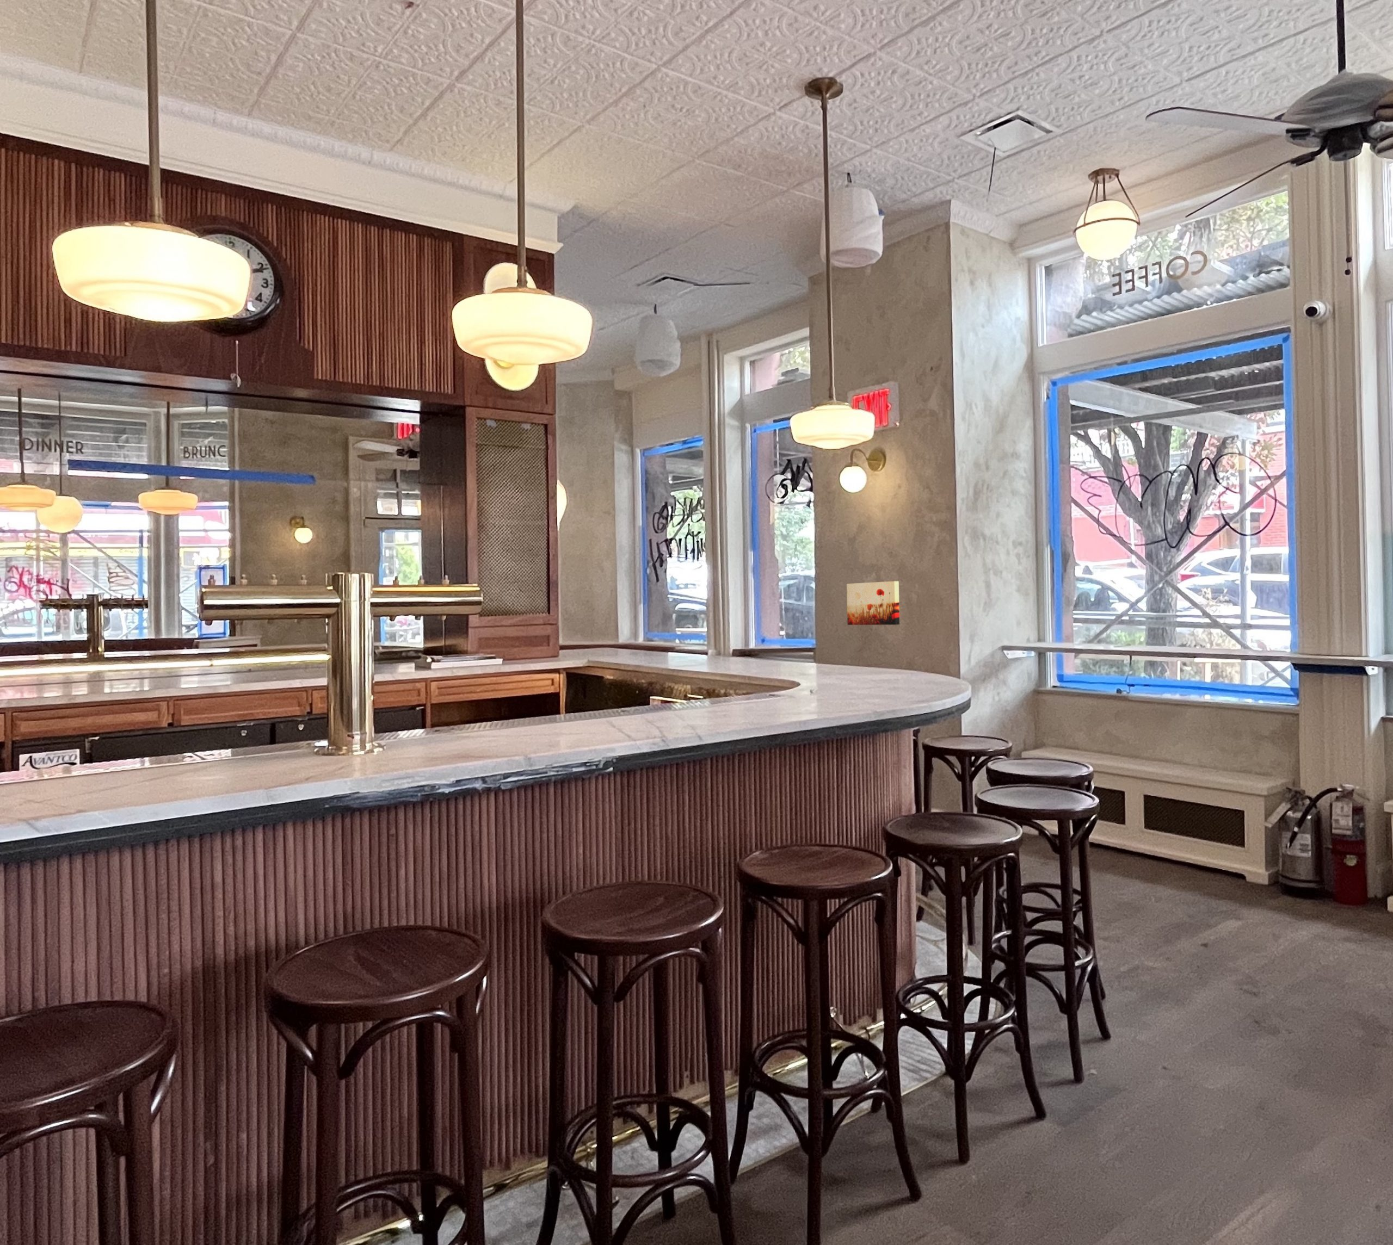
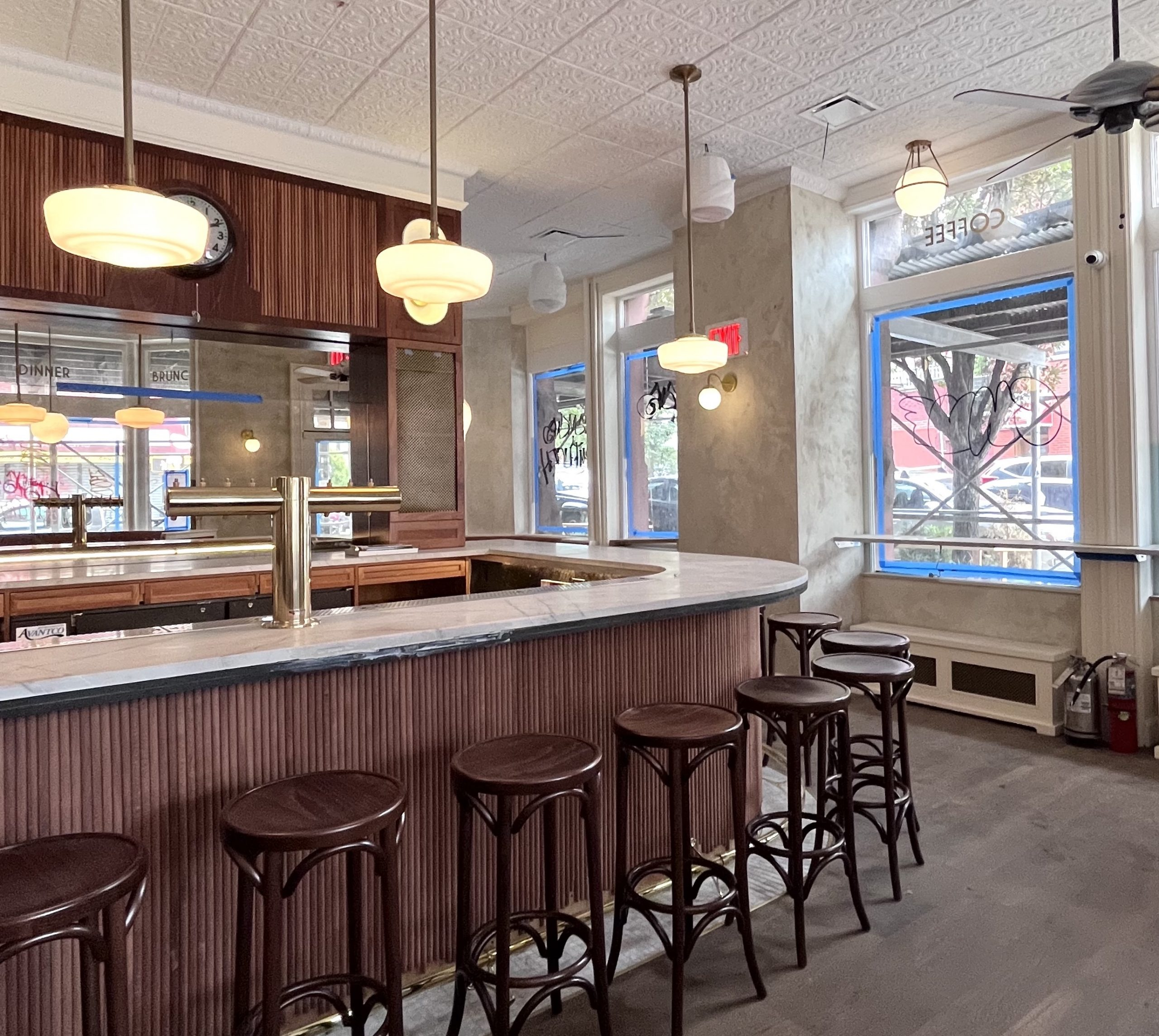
- wall art (873, 603)
